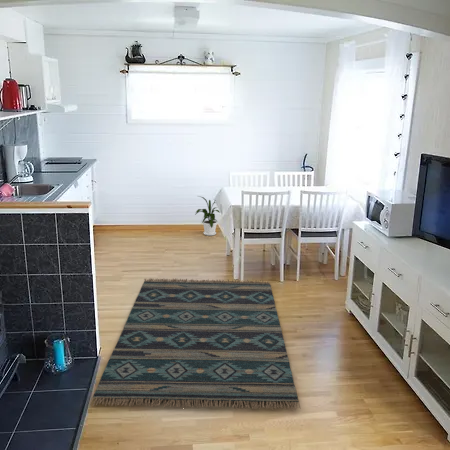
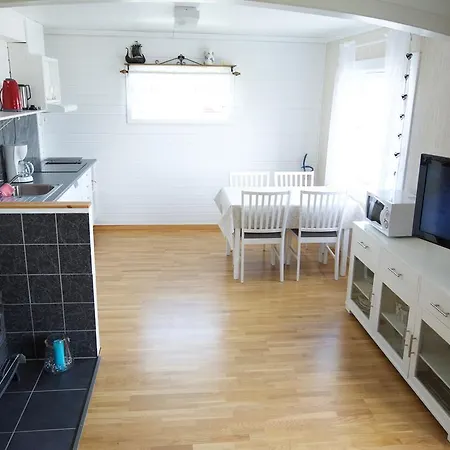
- rug (202, 326)
- house plant (209, 215)
